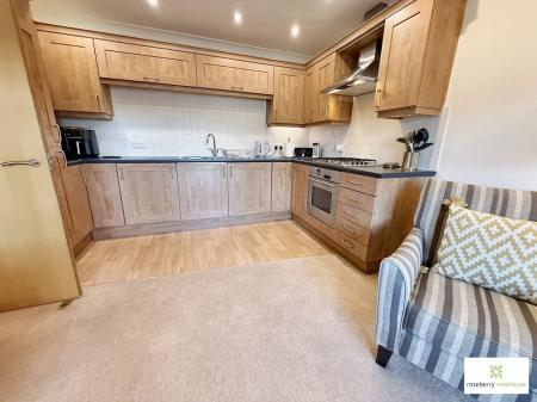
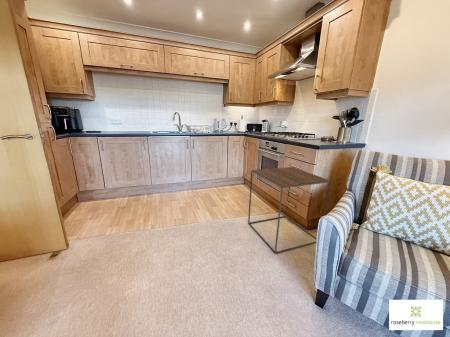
+ side table (281, 203)
